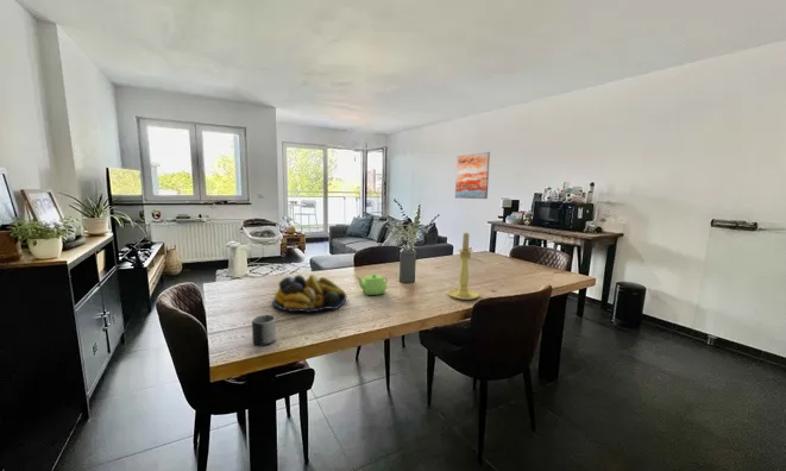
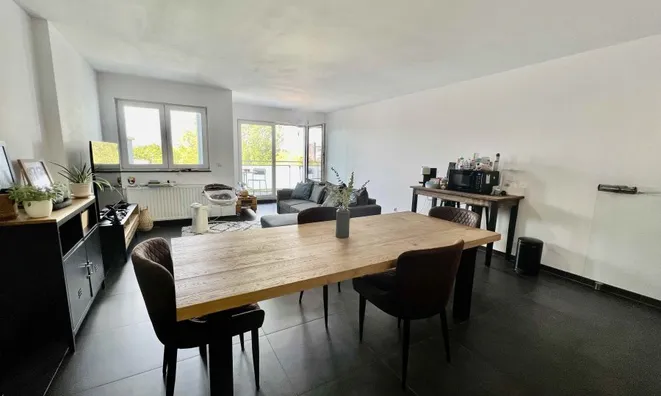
- candle holder (464, 264)
- fruit bowl (309, 288)
- teapot (371, 283)
- mug (264, 327)
- wall art (471, 176)
